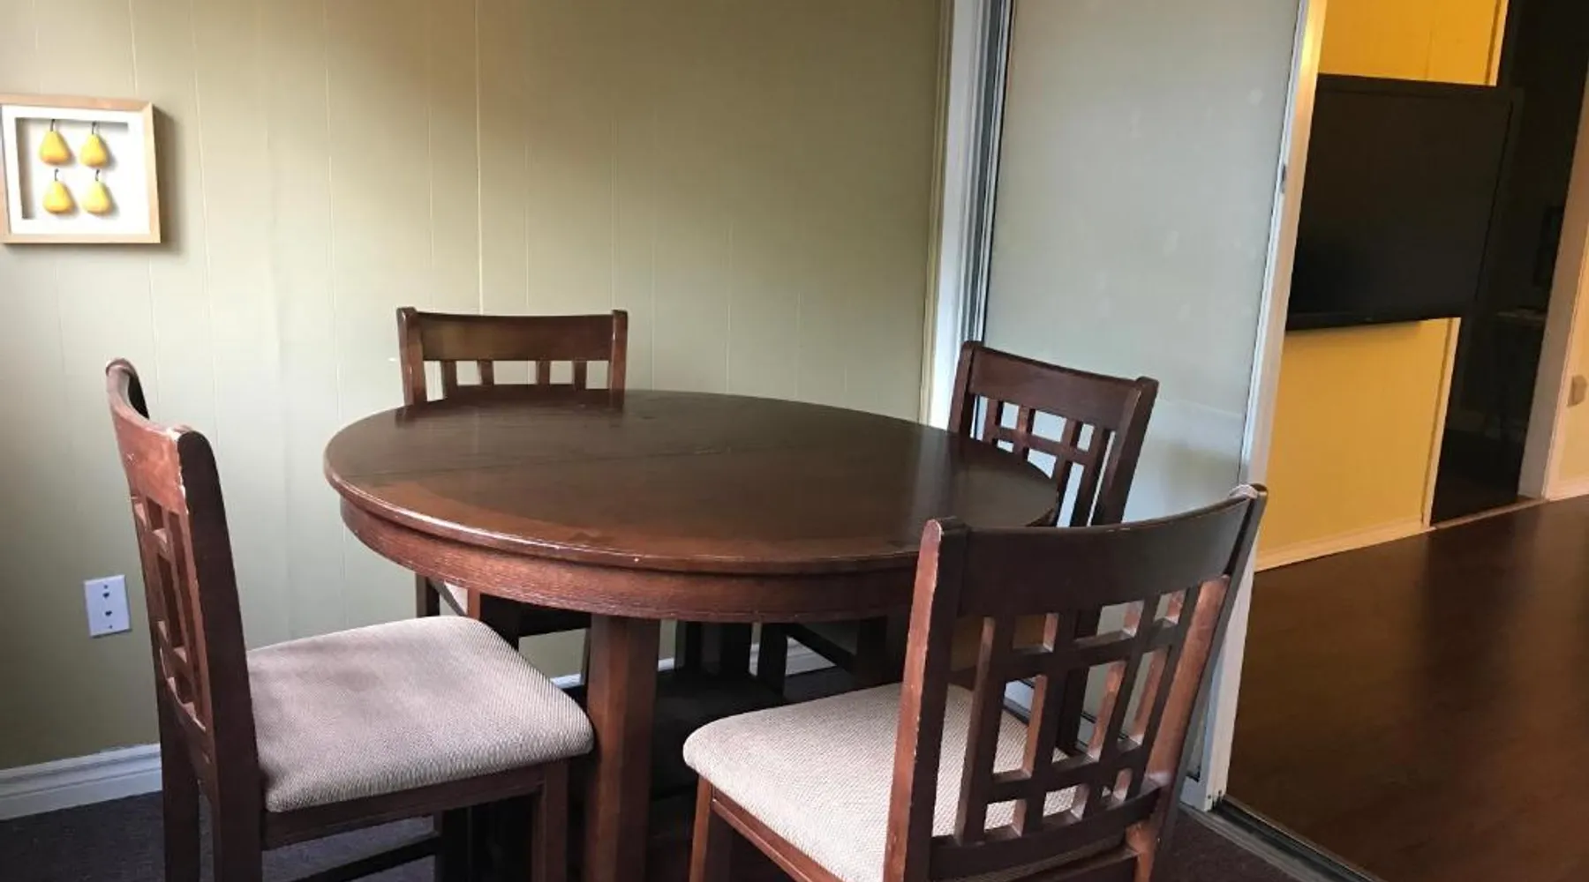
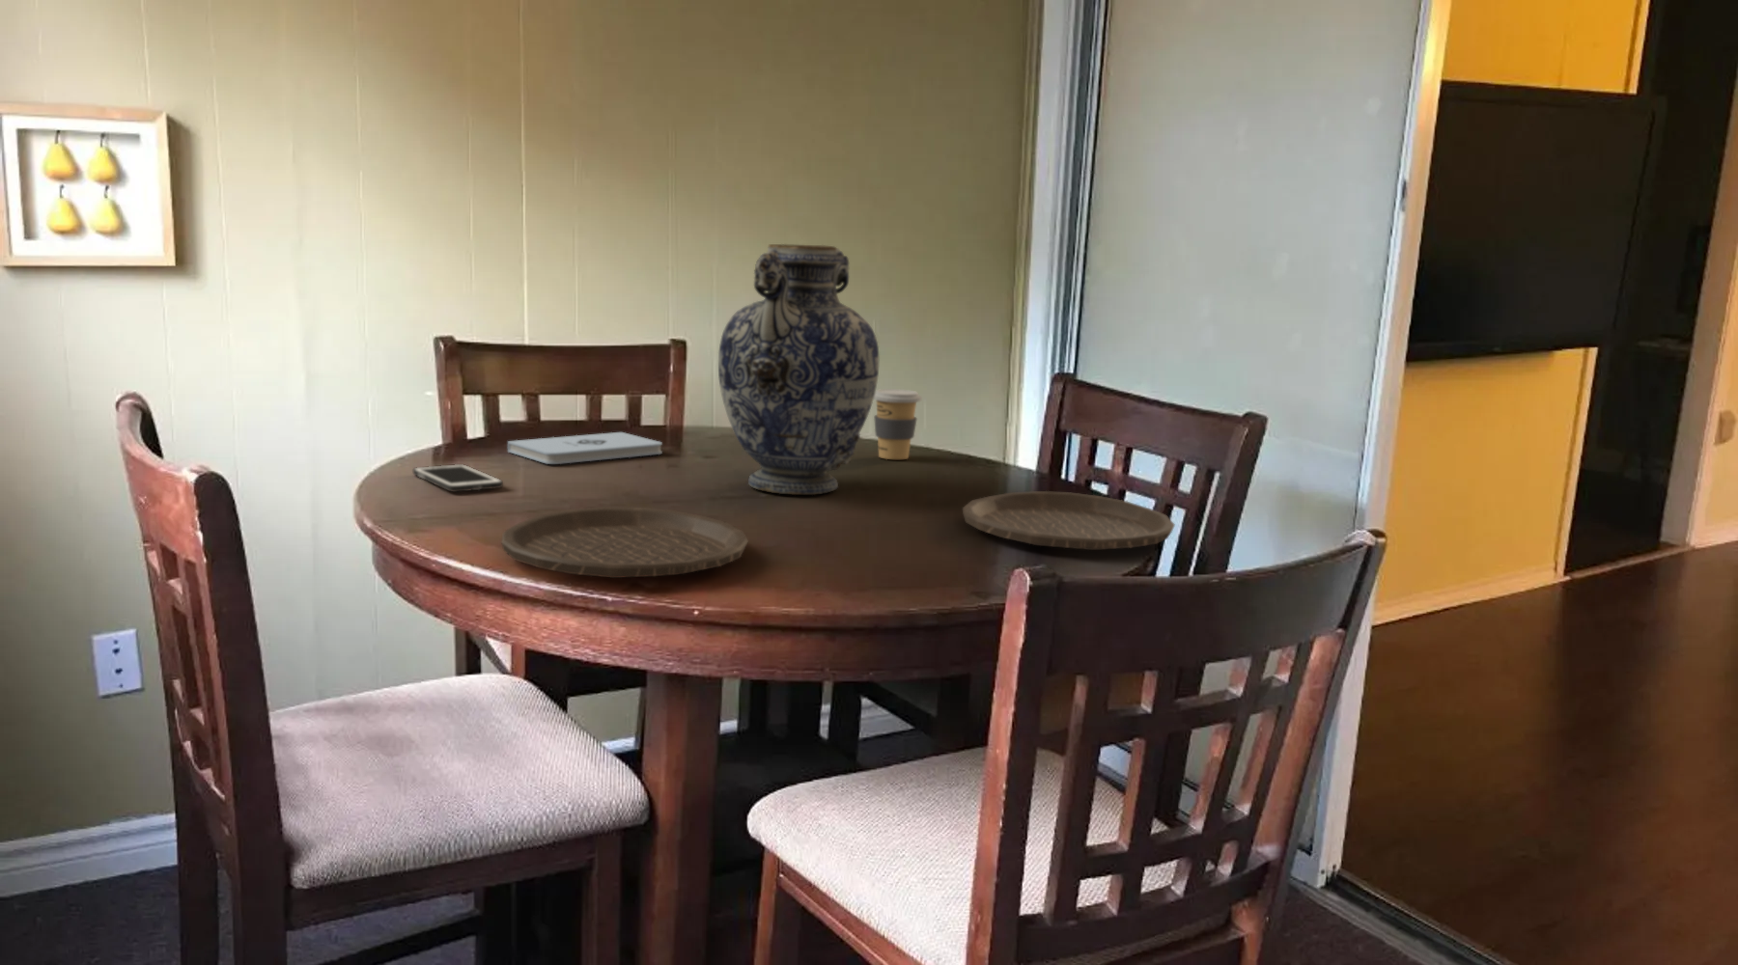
+ vase (799, 367)
+ plate (625, 543)
+ plate (1068, 521)
+ notepad (587, 447)
+ coffee cup (895, 423)
+ cell phone (456, 478)
